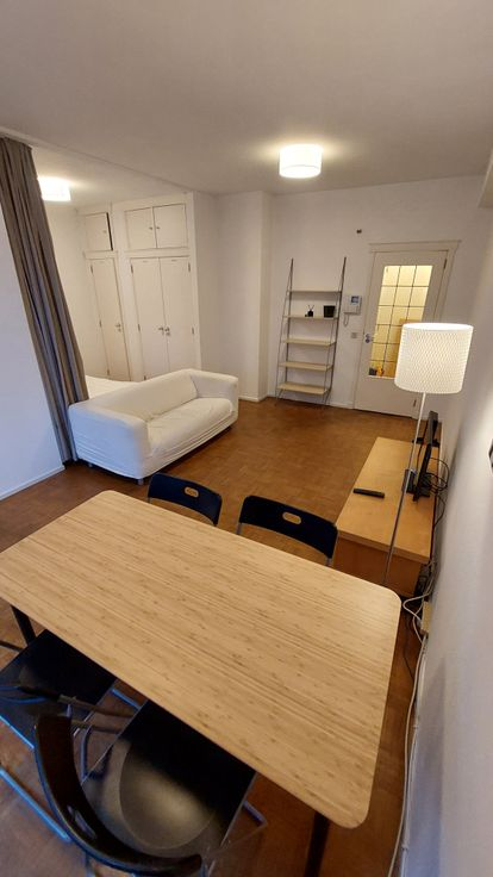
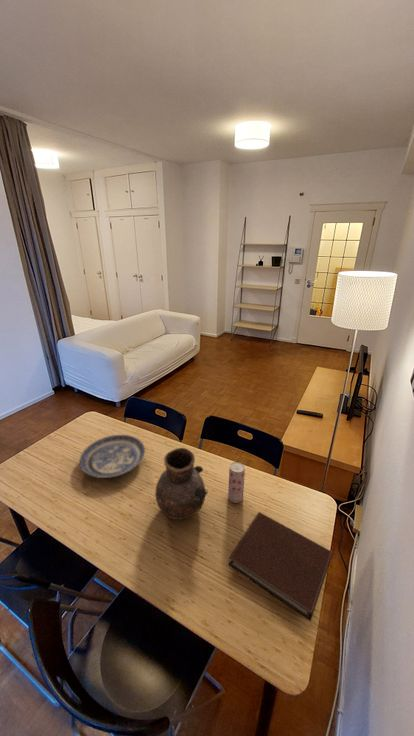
+ notebook (281, 557)
+ beverage can (236, 482)
+ plate (113, 457)
+ vase (180, 482)
